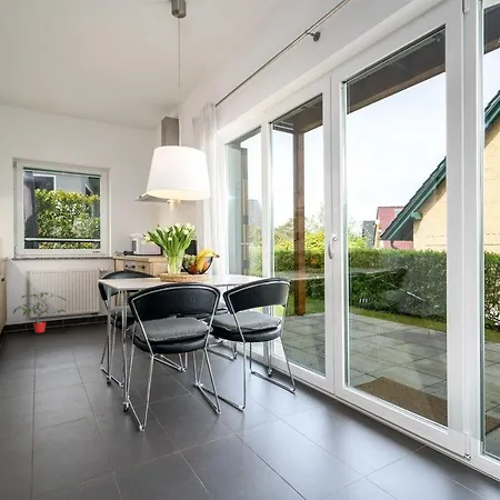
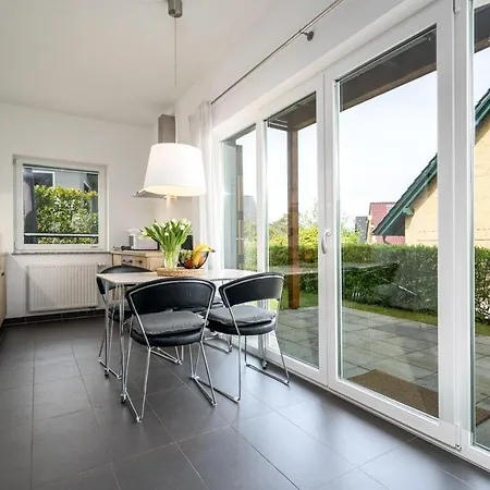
- potted plant (41, 311)
